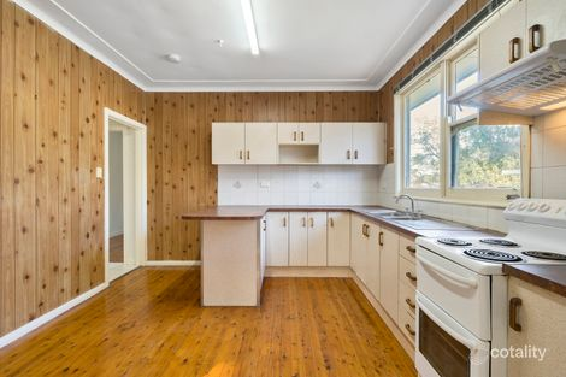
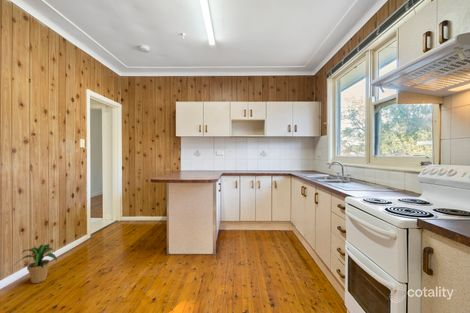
+ potted plant (39, 264)
